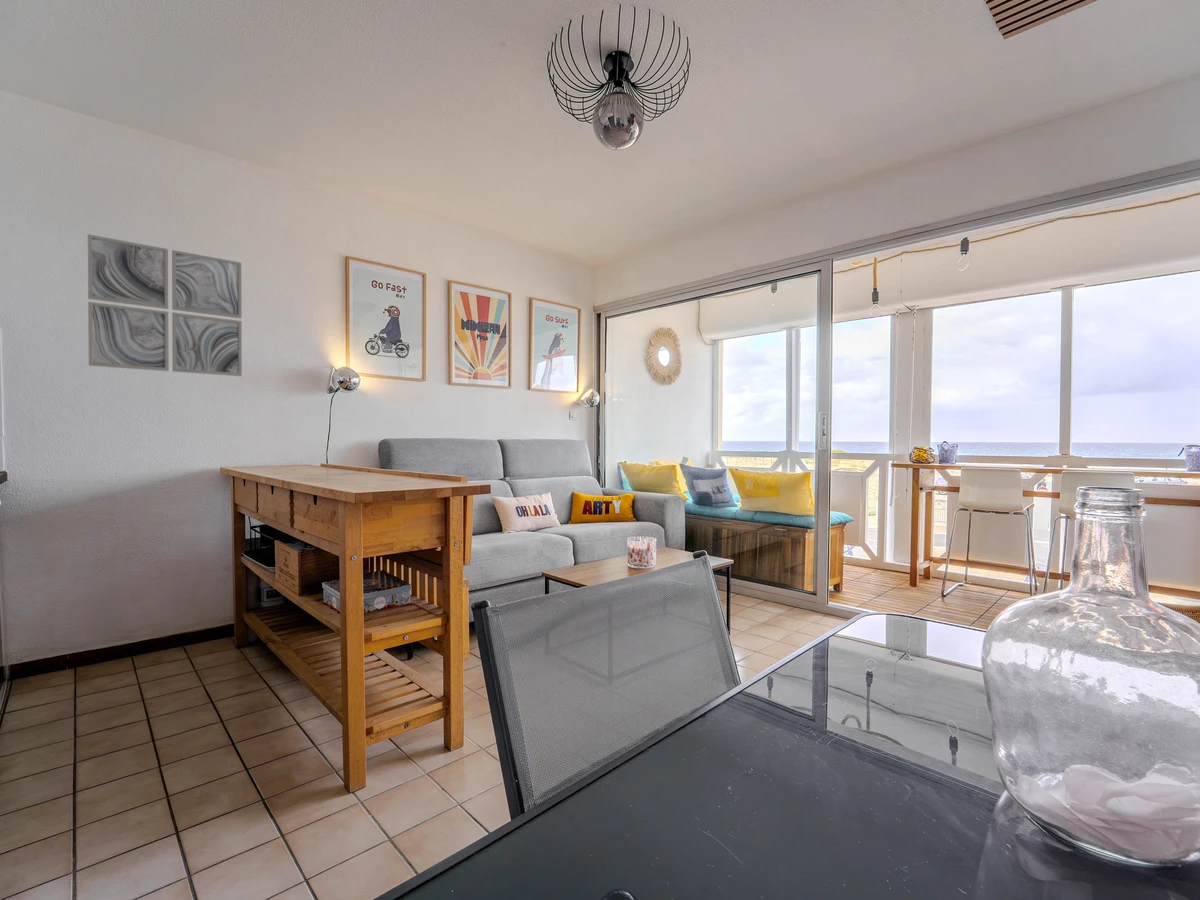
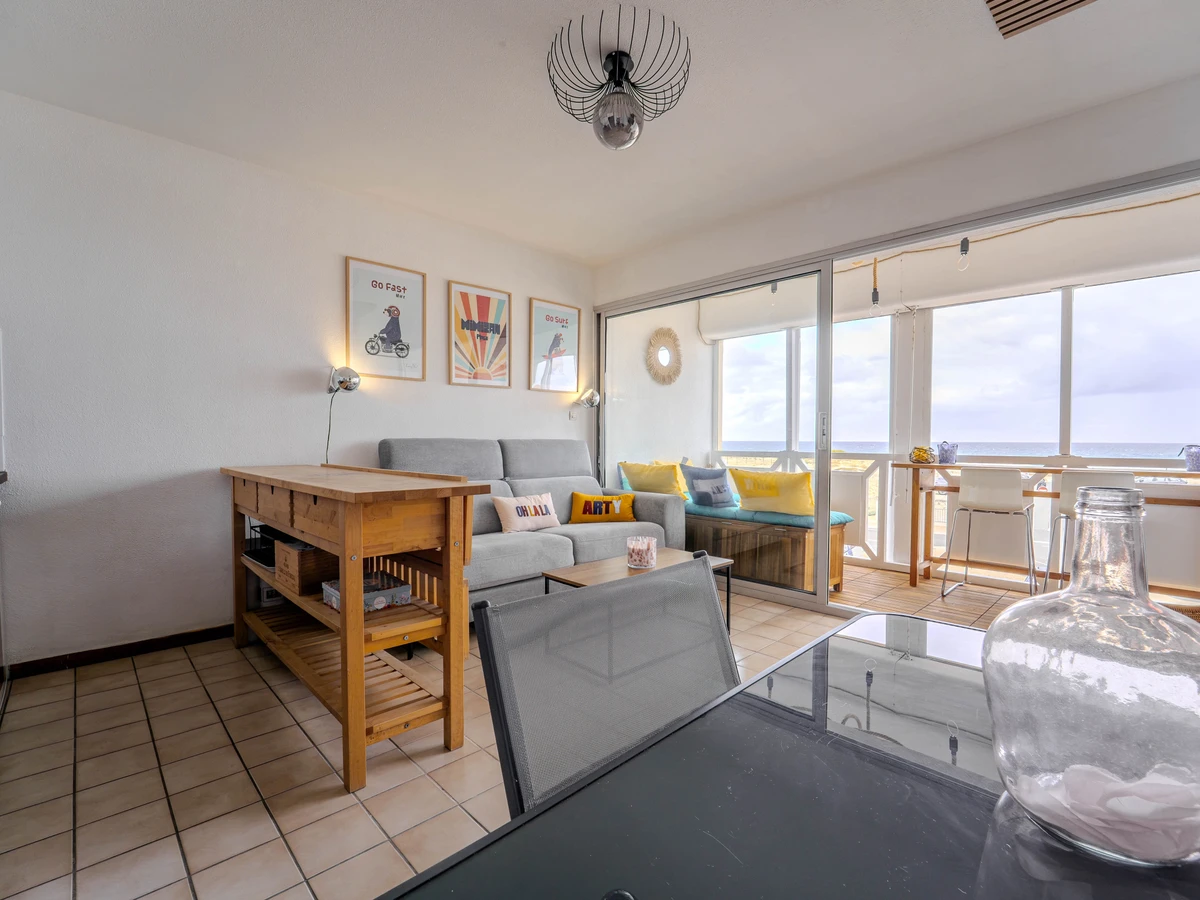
- wall art (172, 309)
